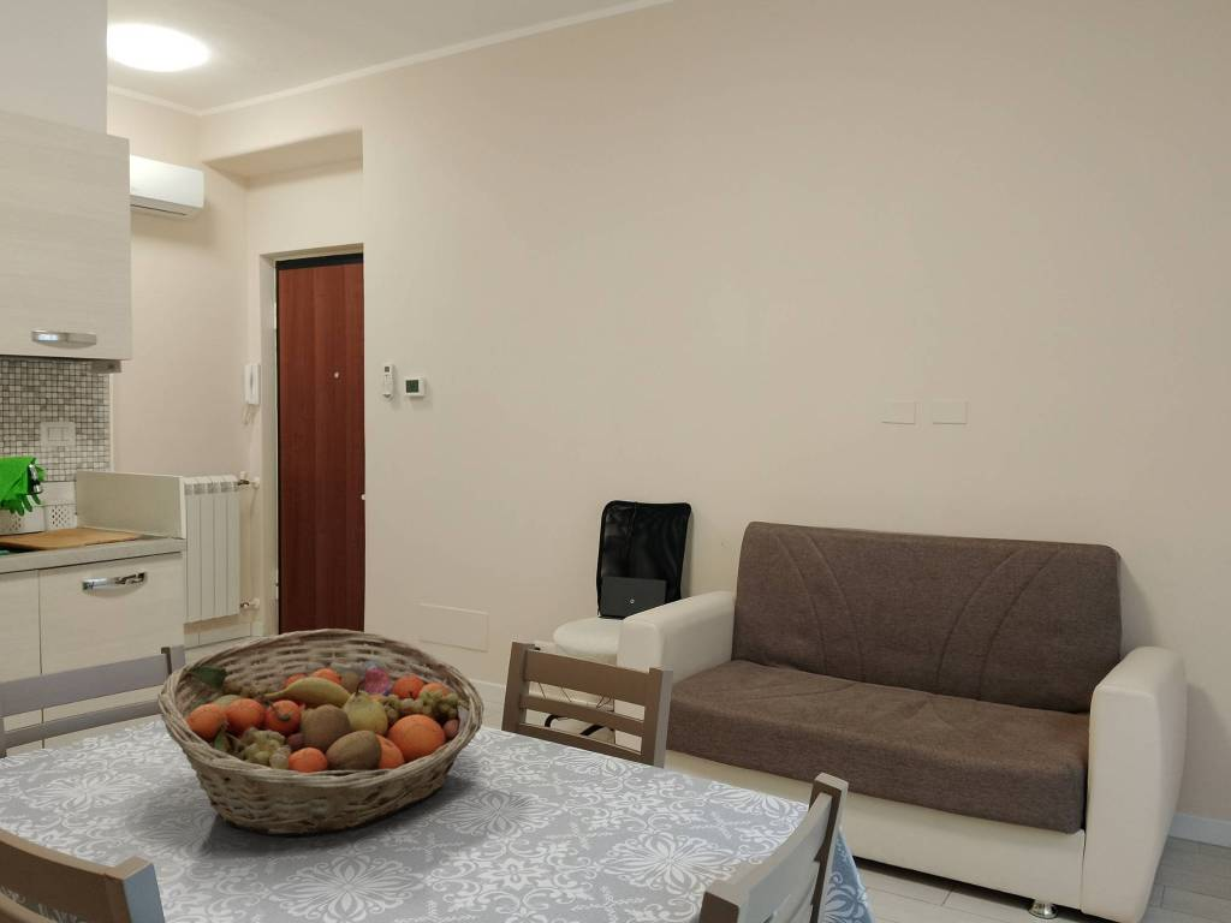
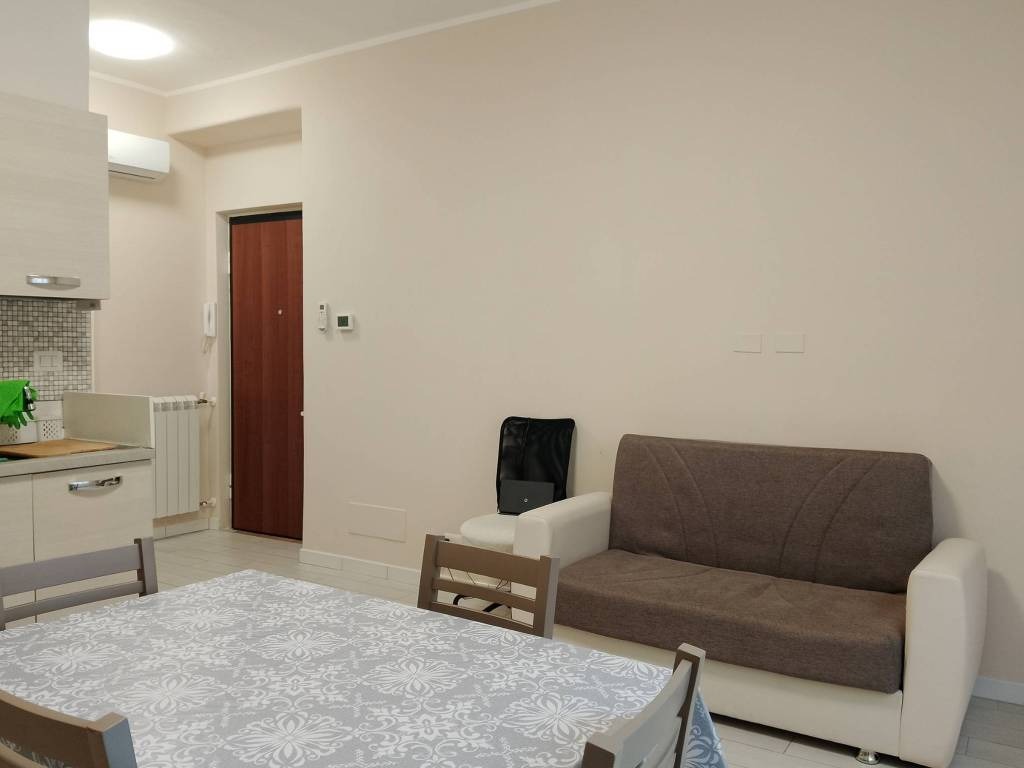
- fruit basket (331, 722)
